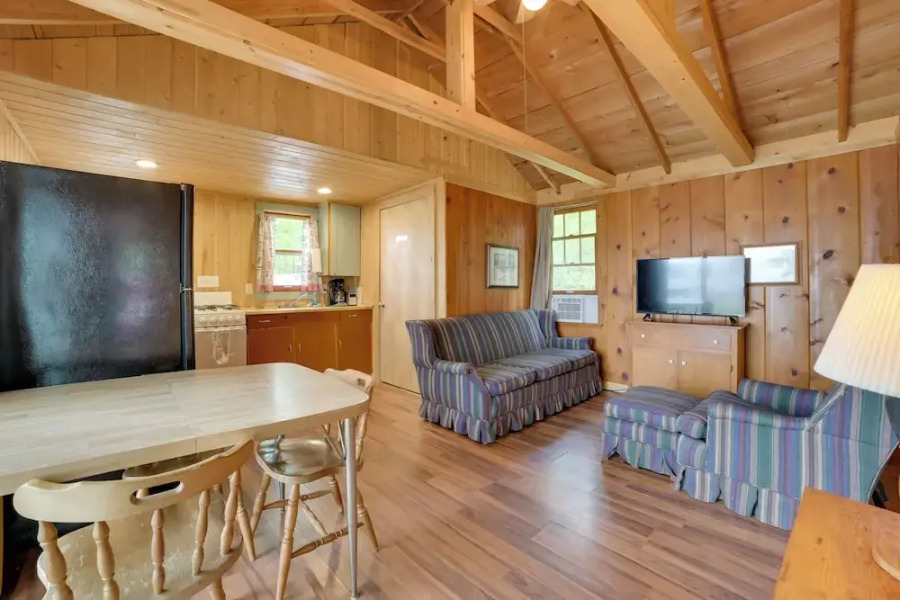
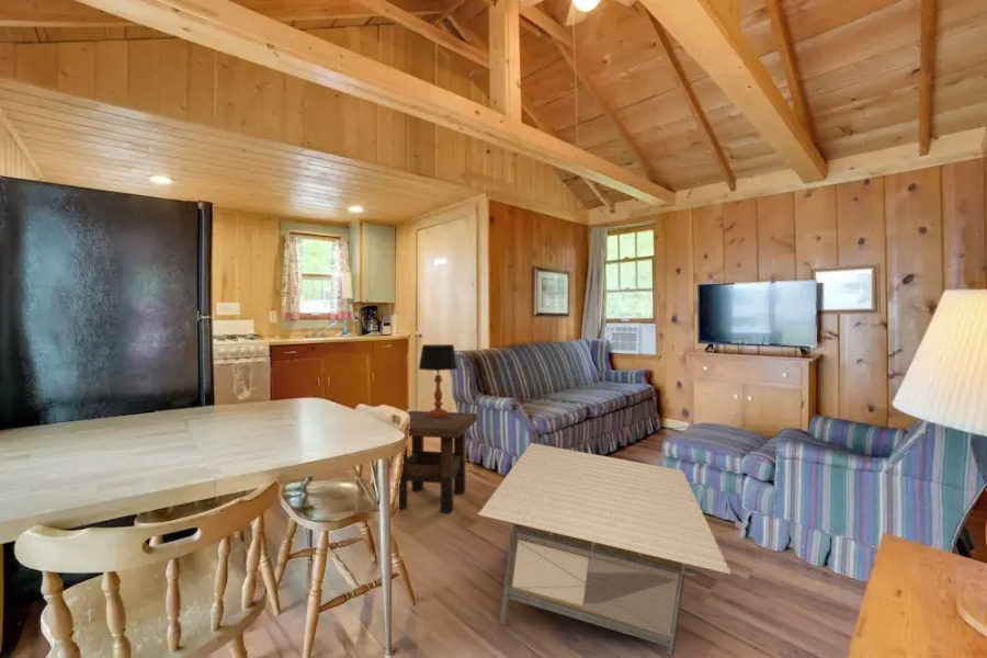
+ table lamp (438, 379)
+ coffee table (599, 529)
+ side table (431, 458)
